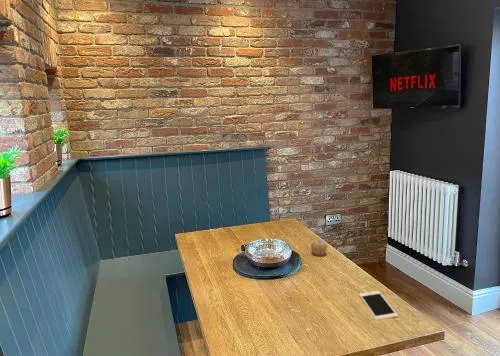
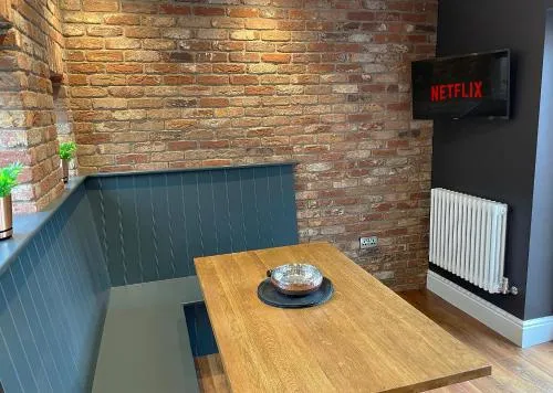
- cell phone (377, 304)
- fruit (318, 246)
